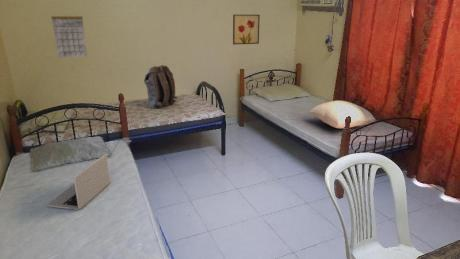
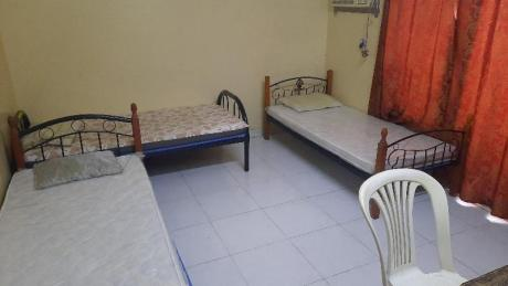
- pillow (341, 114)
- calendar (69, 32)
- laptop (78, 179)
- wall art (246, 29)
- backpack (161, 85)
